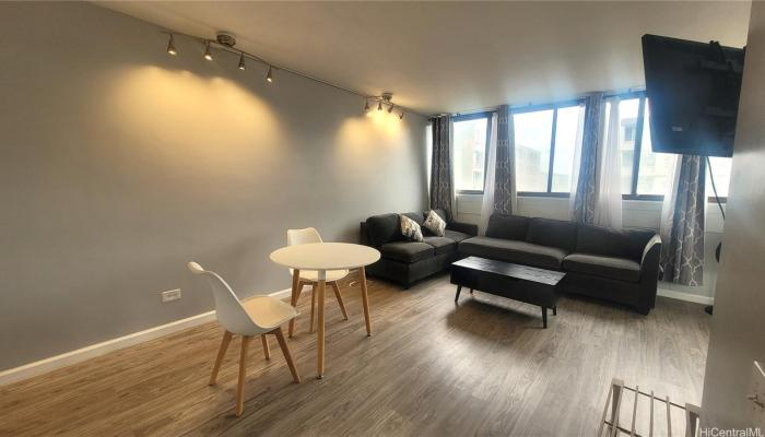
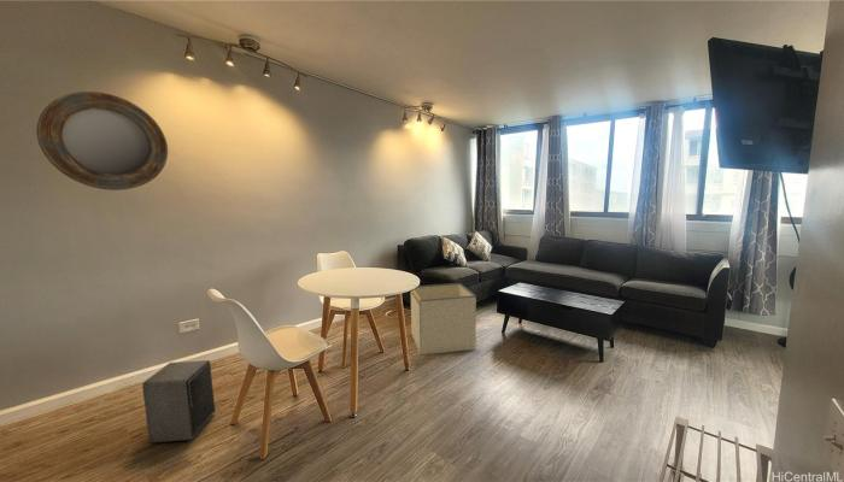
+ speaker (178, 399)
+ storage bin (441, 316)
+ home mirror (109, 142)
